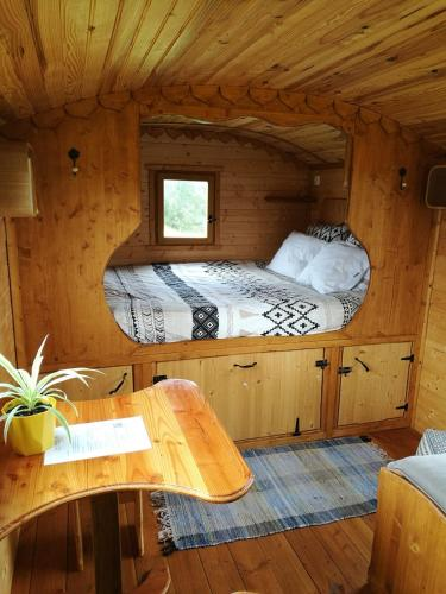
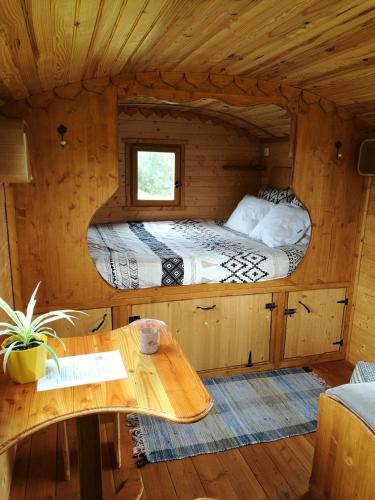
+ mug (151, 338)
